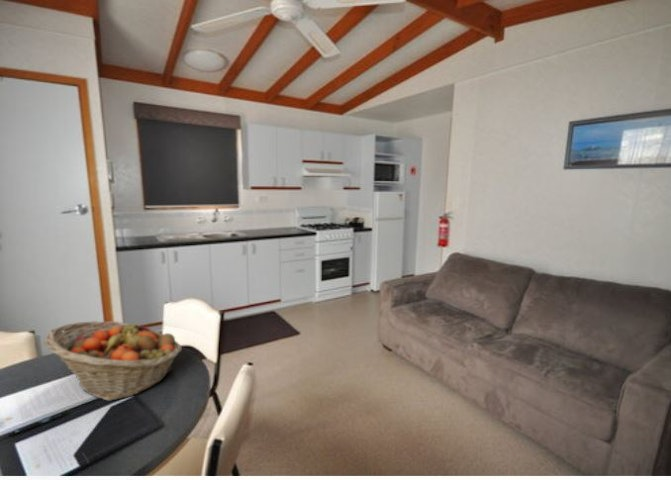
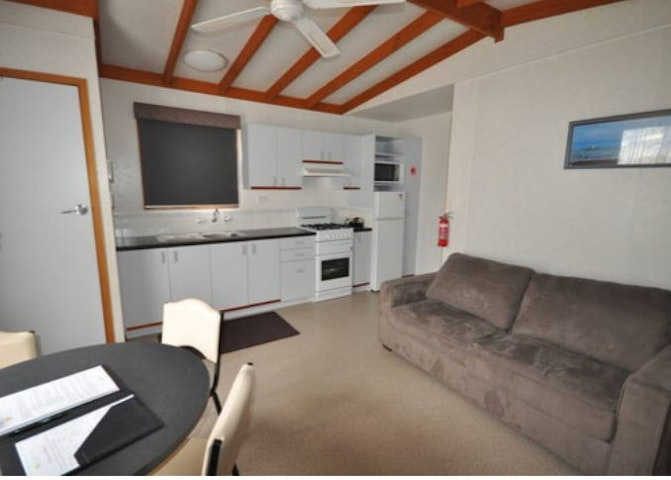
- fruit basket (118, 350)
